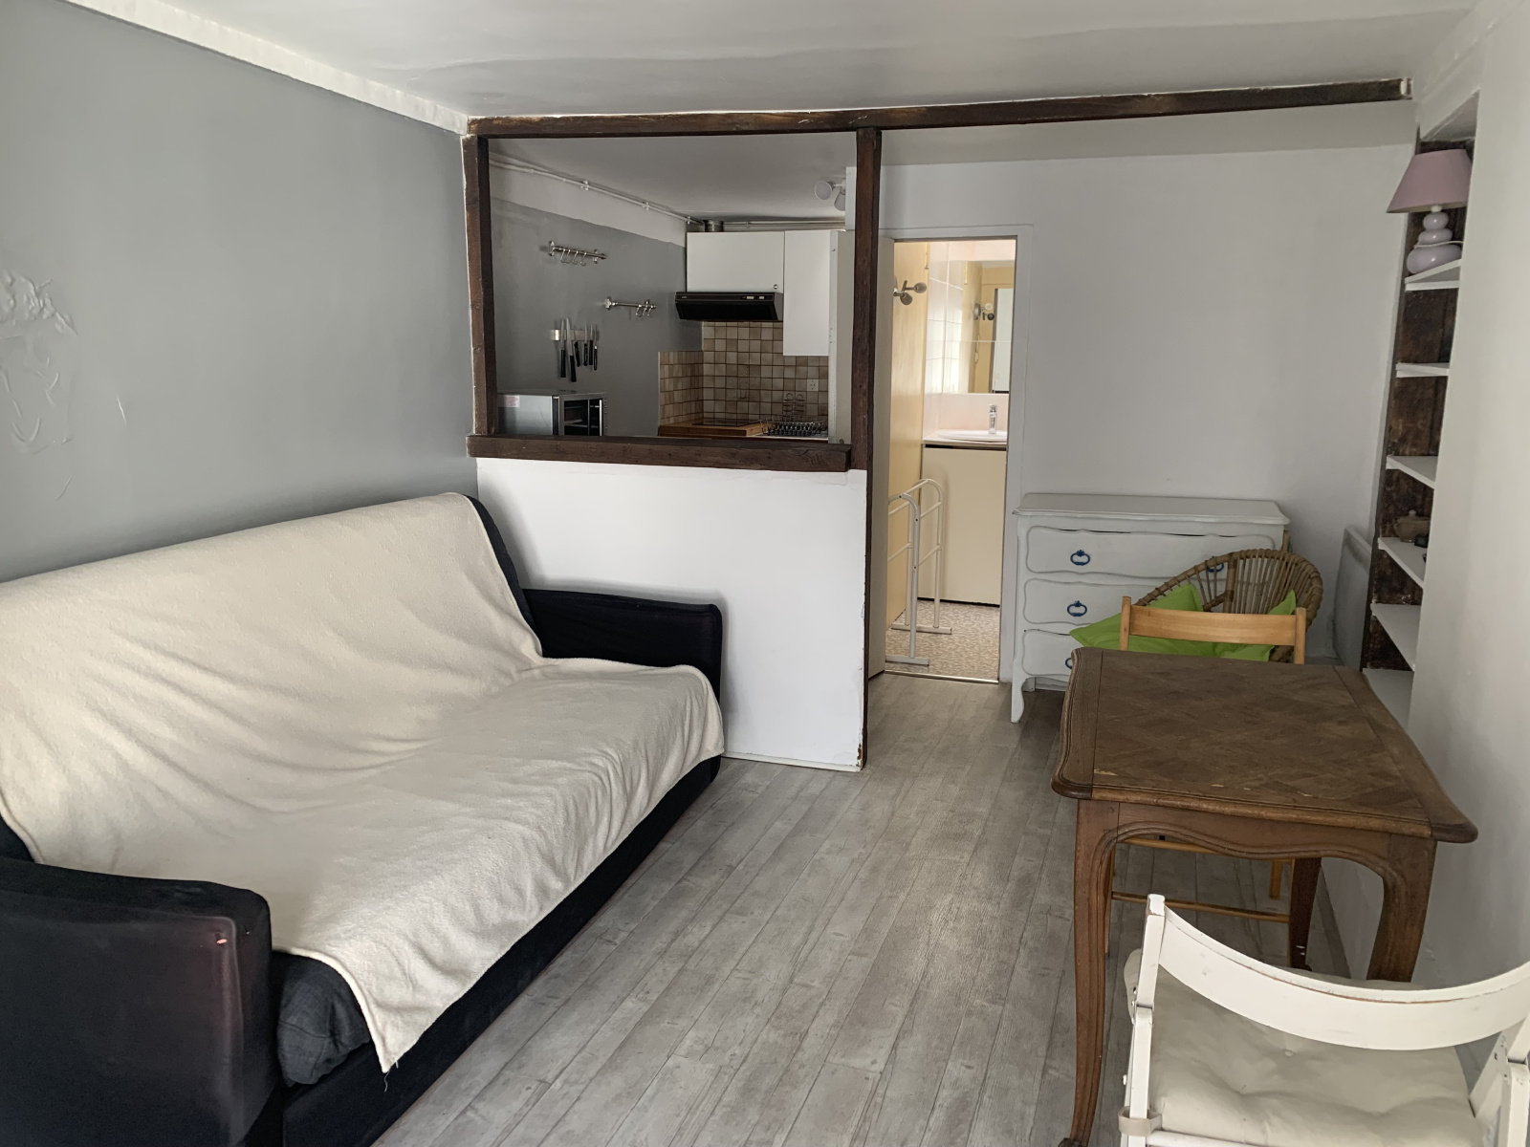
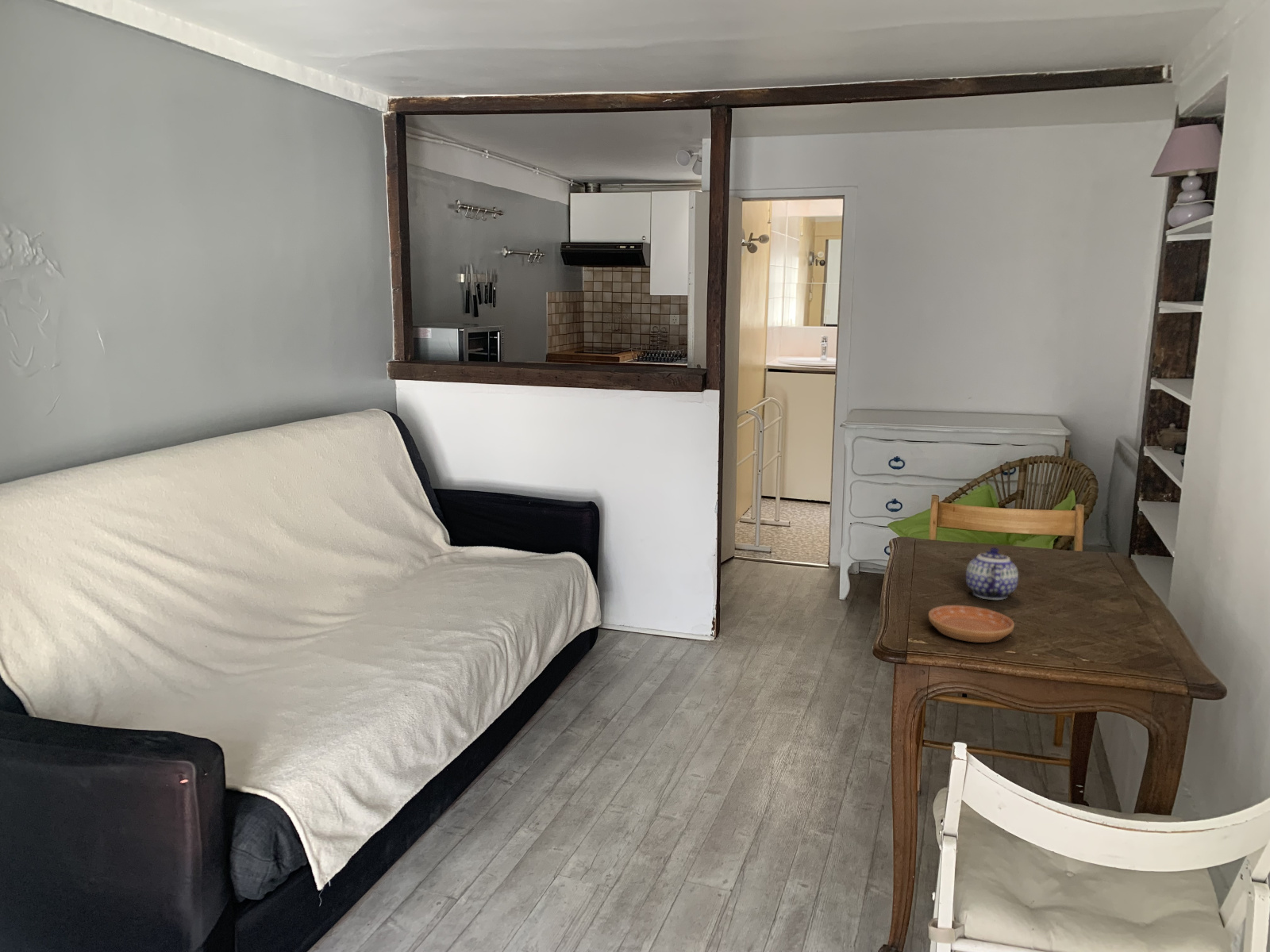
+ teapot (992, 571)
+ saucer (970, 624)
